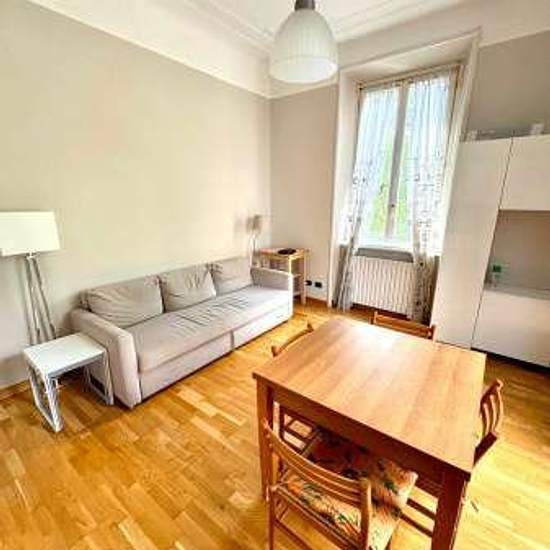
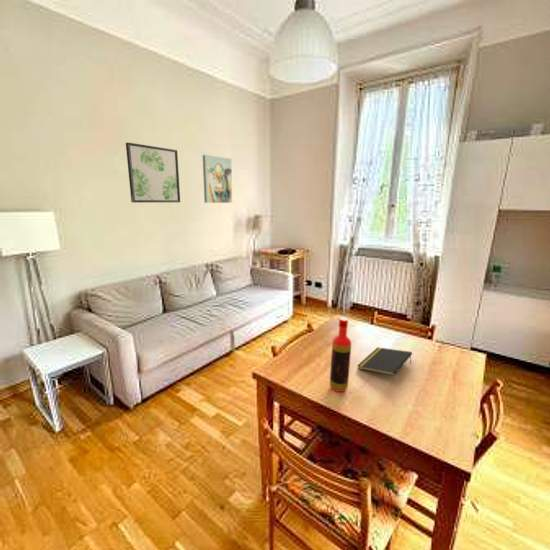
+ wall art (218, 180)
+ wall art (155, 175)
+ notepad (385, 360)
+ bottle (341, 354)
